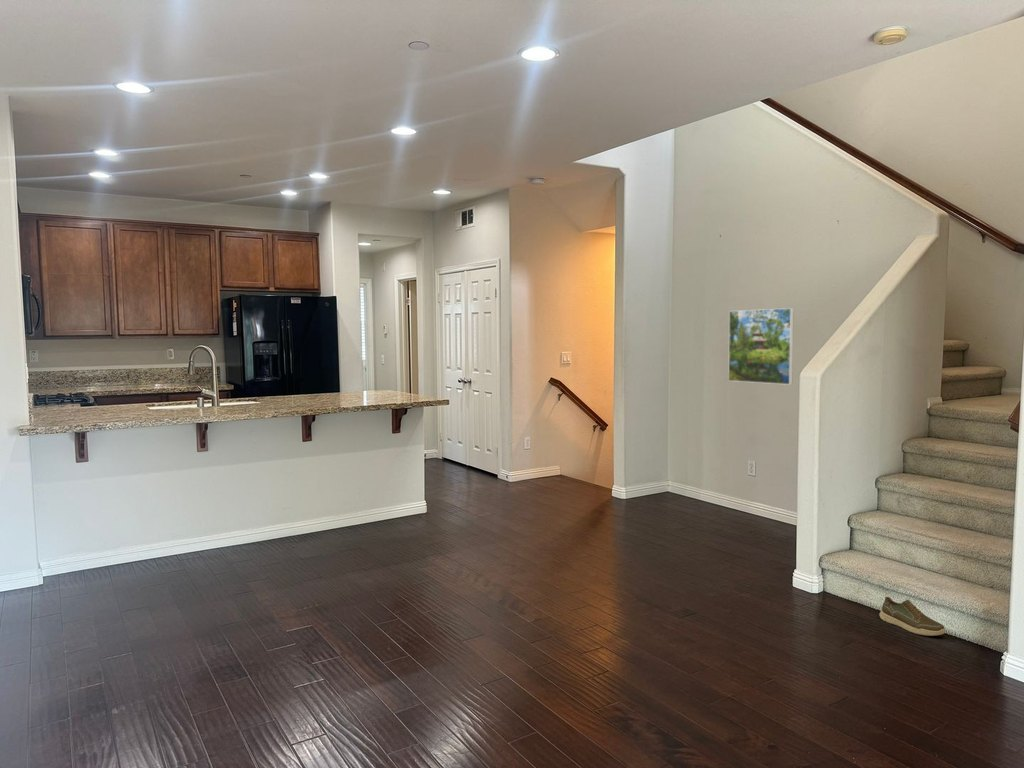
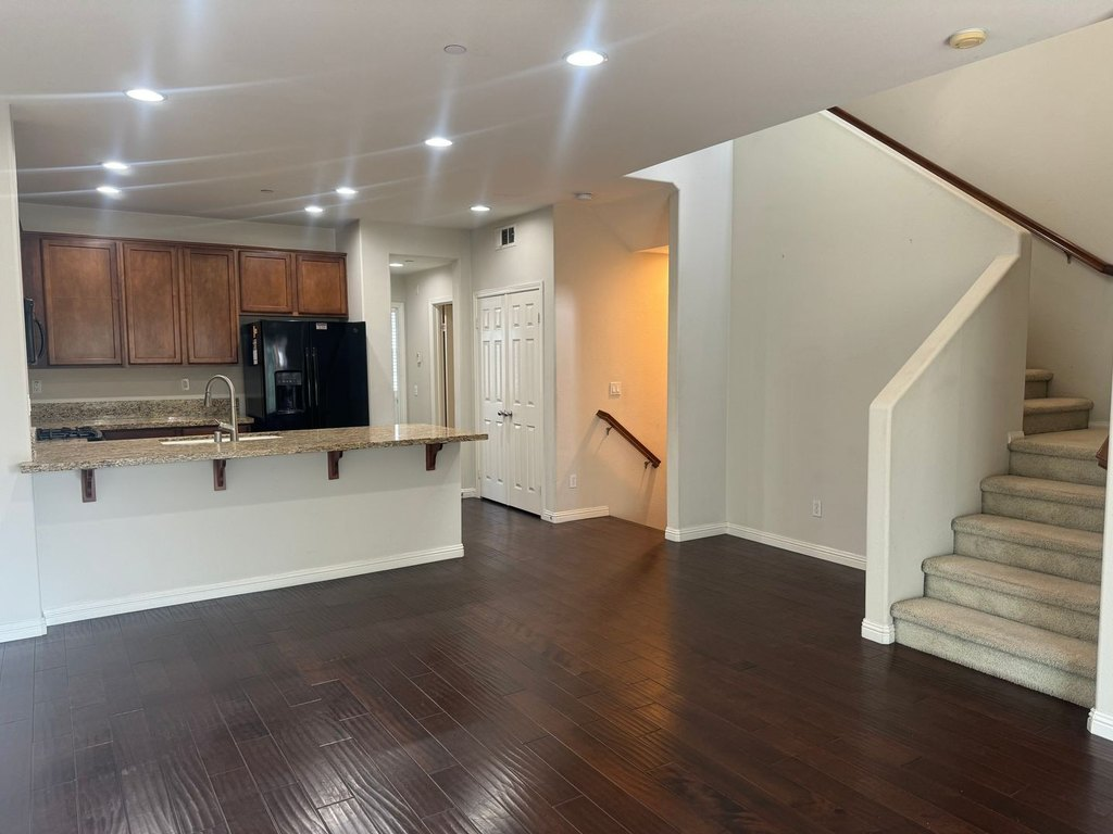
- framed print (759, 346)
- shoe (911, 614)
